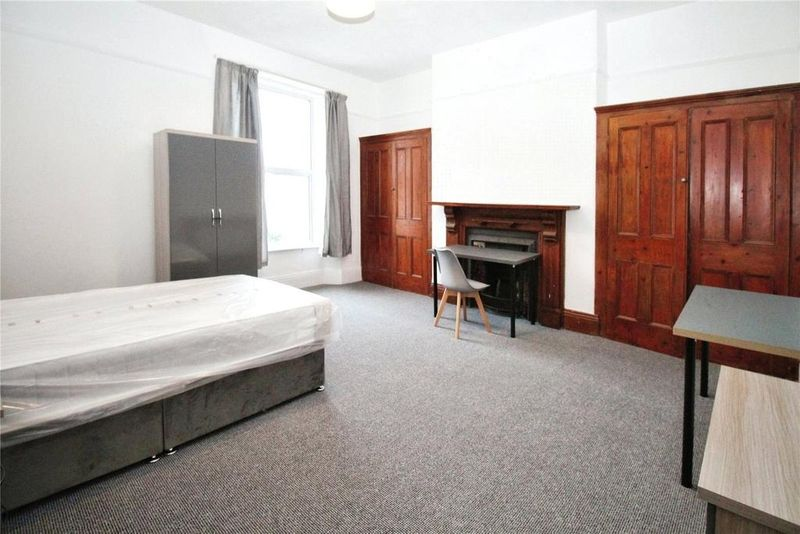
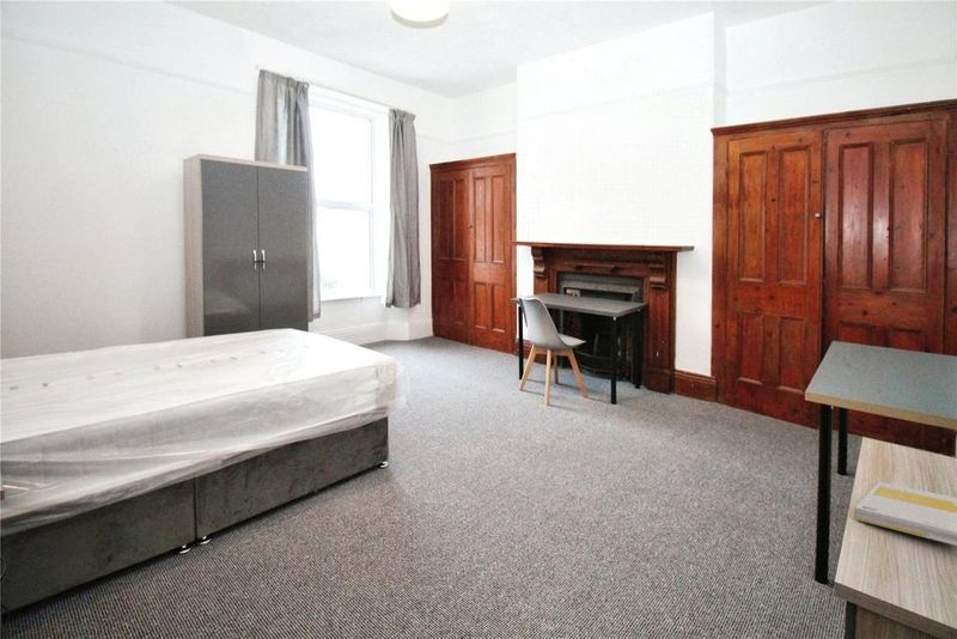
+ book (913, 509)
